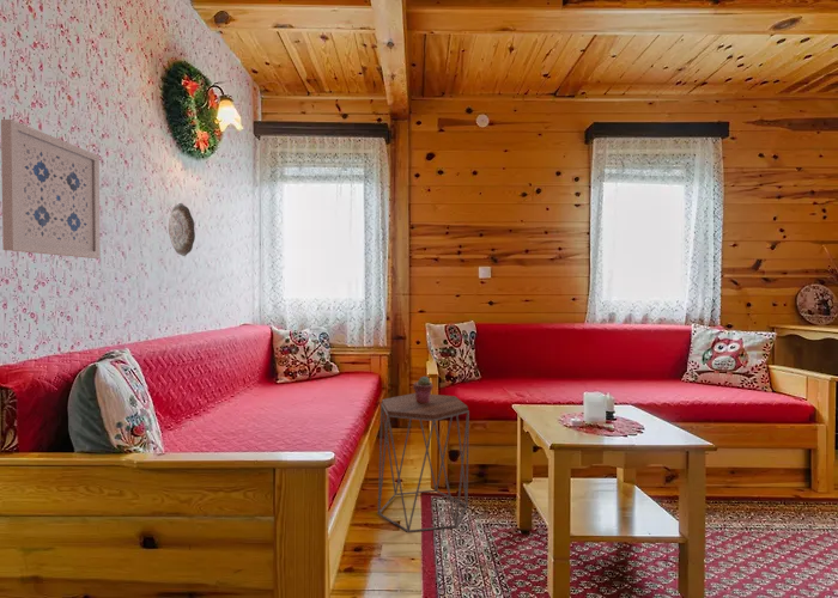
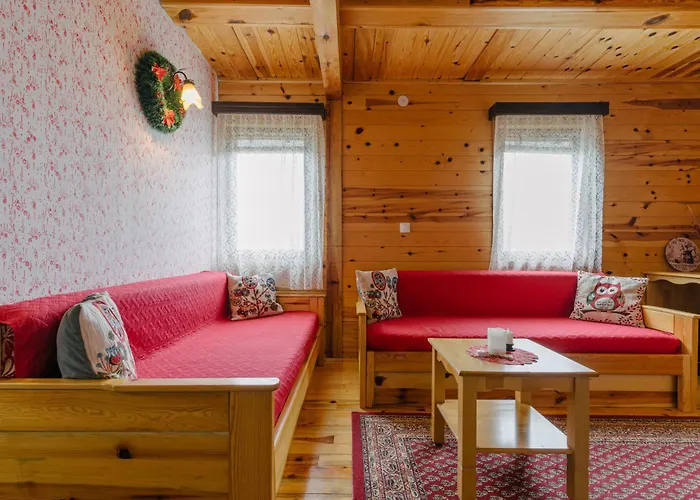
- potted succulent (423, 389)
- wall art (56, 197)
- decorative plate (180, 230)
- side table (424, 457)
